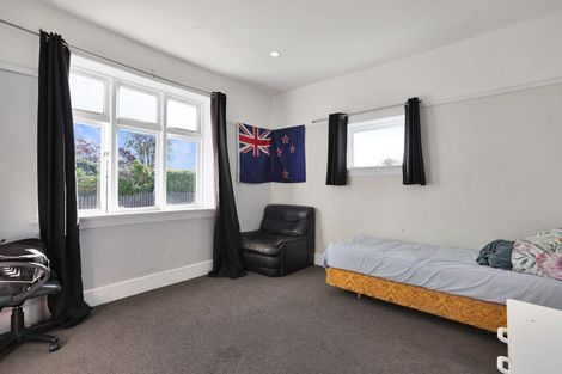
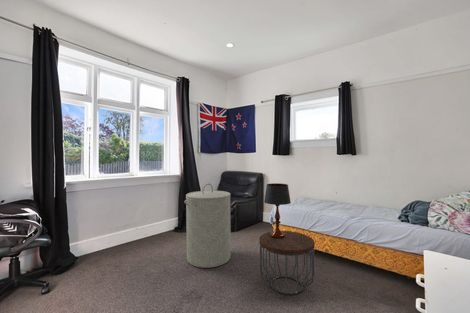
+ side table (286, 262)
+ table lamp (277, 210)
+ laundry hamper (208, 220)
